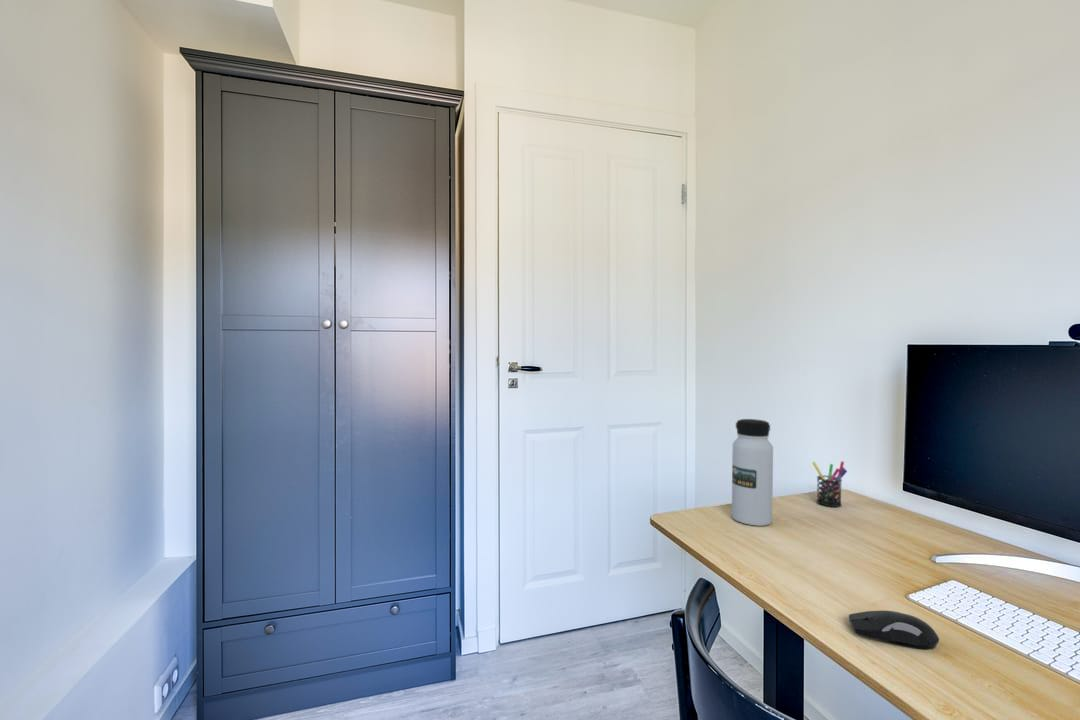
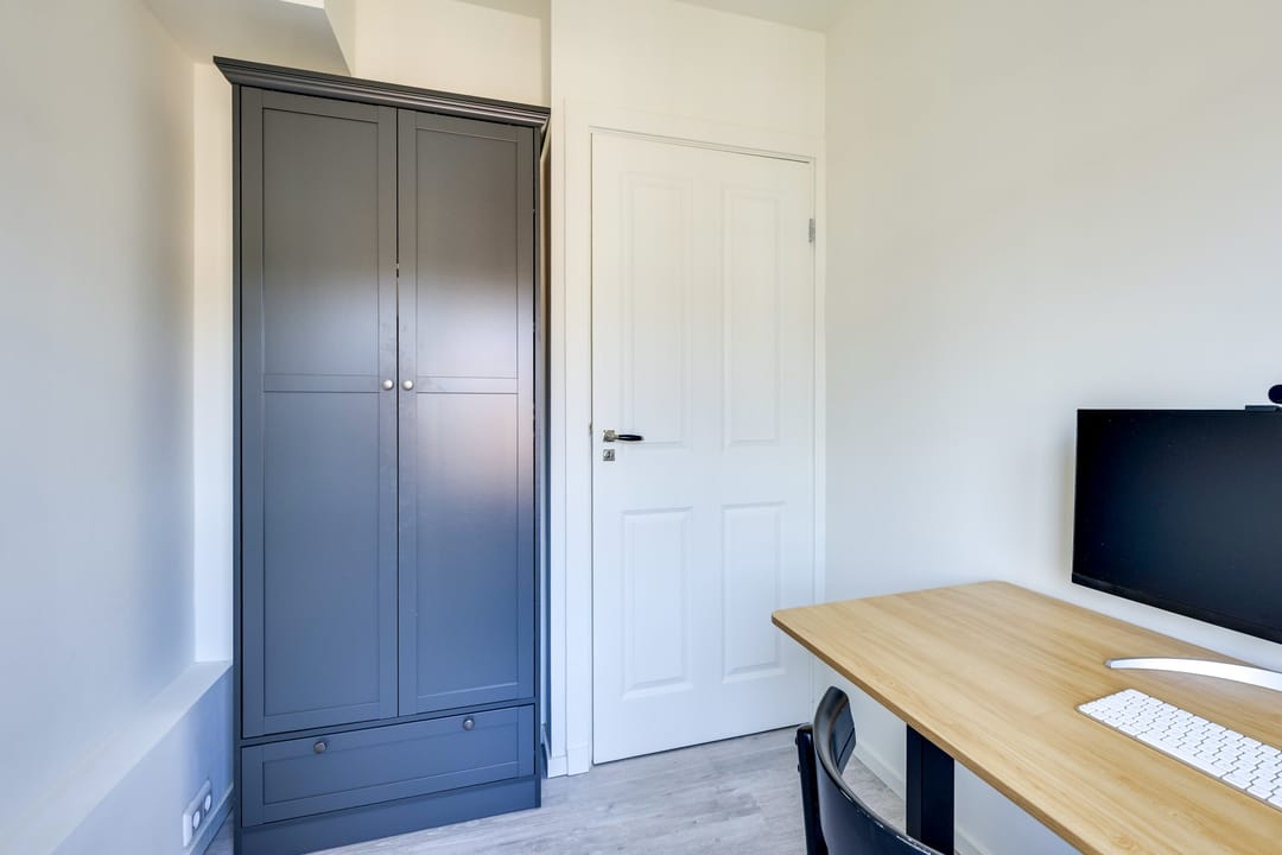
- pen holder (830, 481)
- water bottle (752, 470)
- computer mouse (889, 624)
